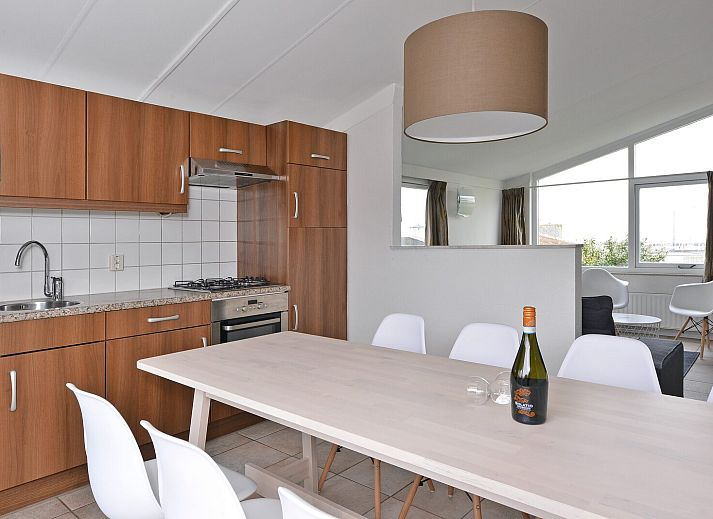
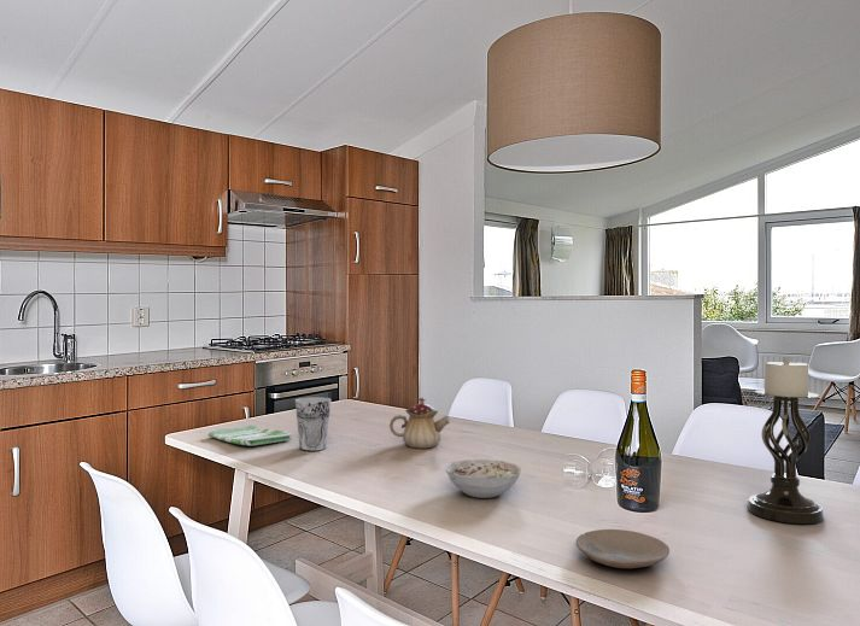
+ teapot (419, 421)
+ bowl (482, 476)
+ candle holder (785, 434)
+ dish towel (250, 434)
+ plate (621, 551)
+ cup (312, 423)
